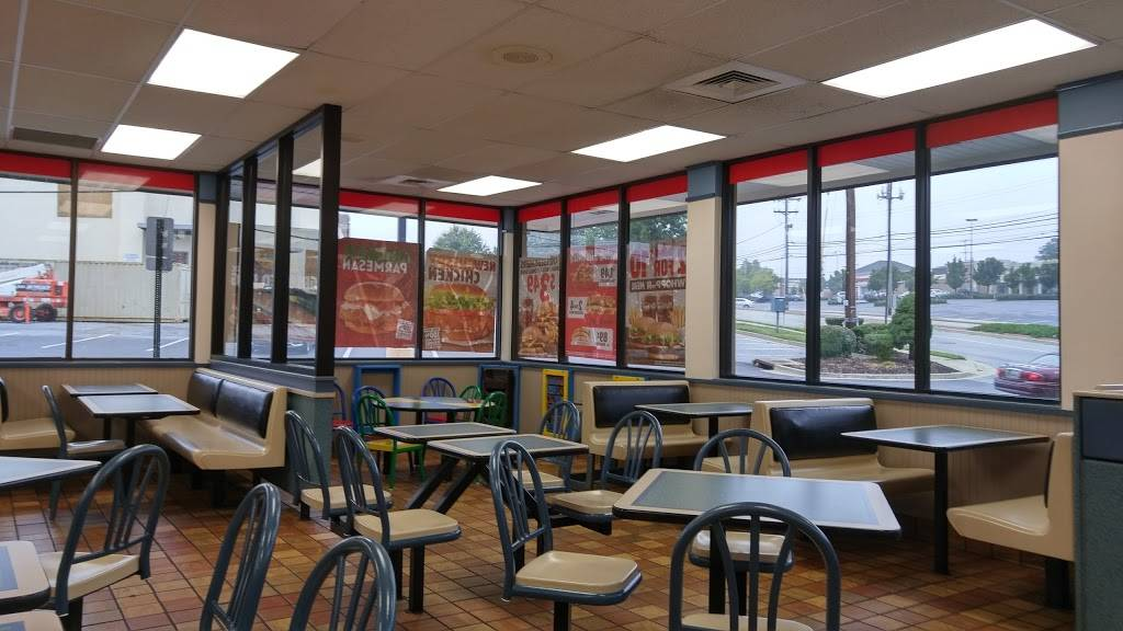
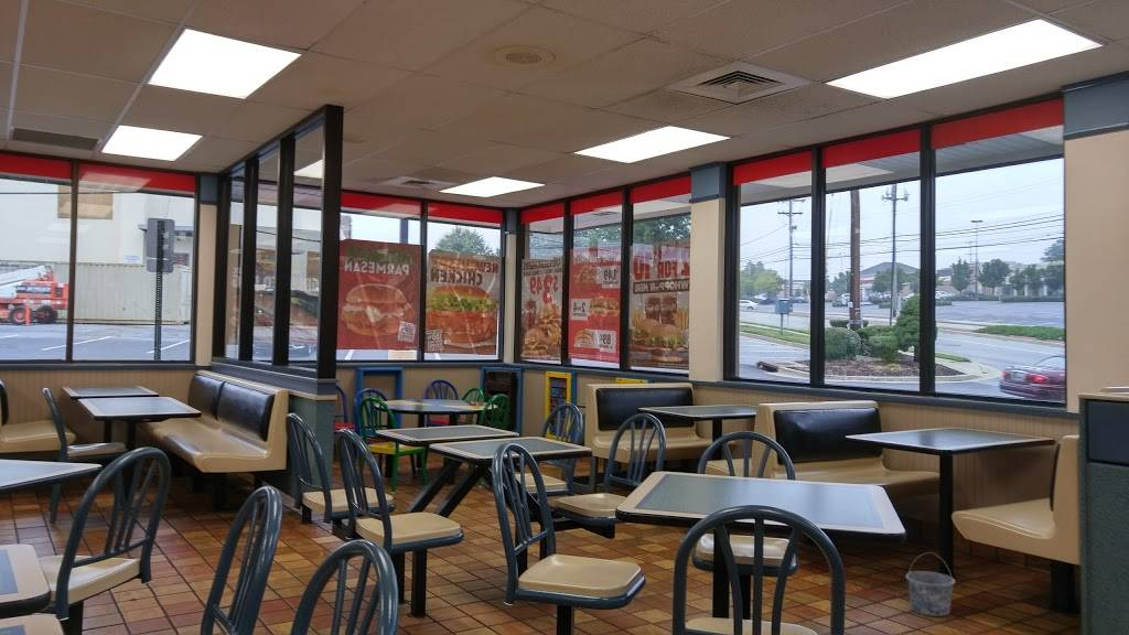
+ bucket (929, 581)
